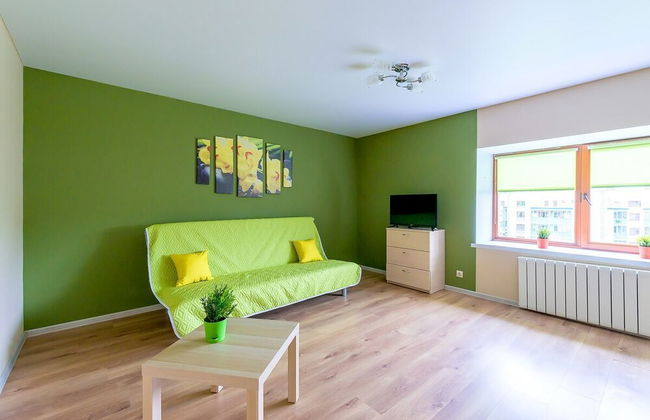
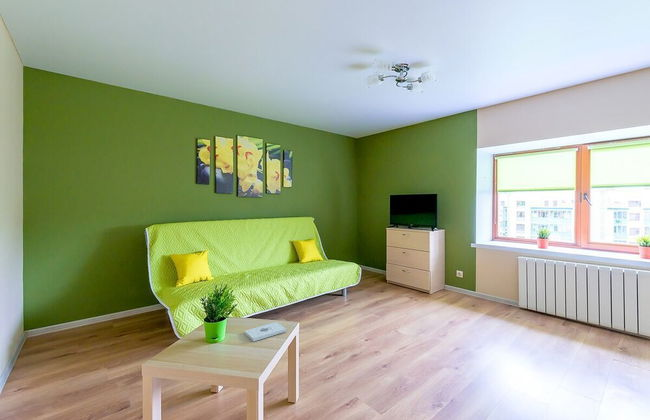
+ notepad (265, 331)
